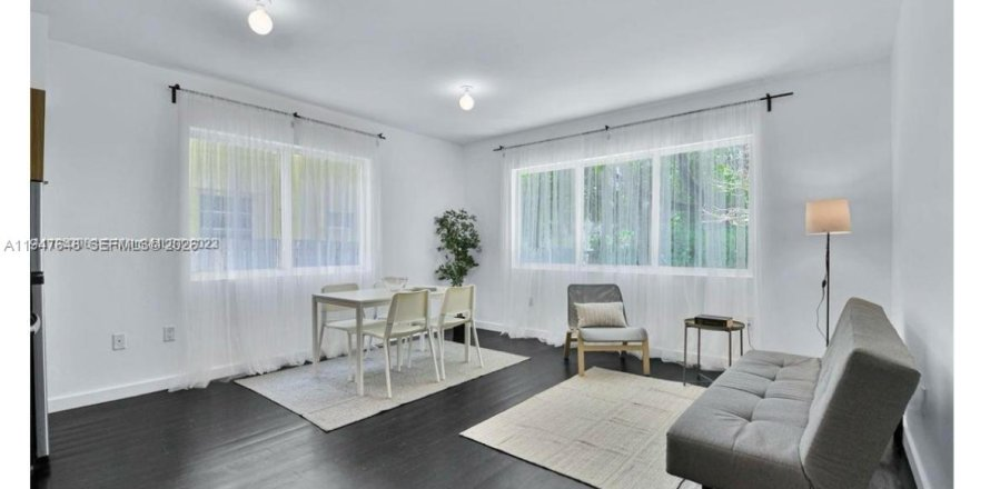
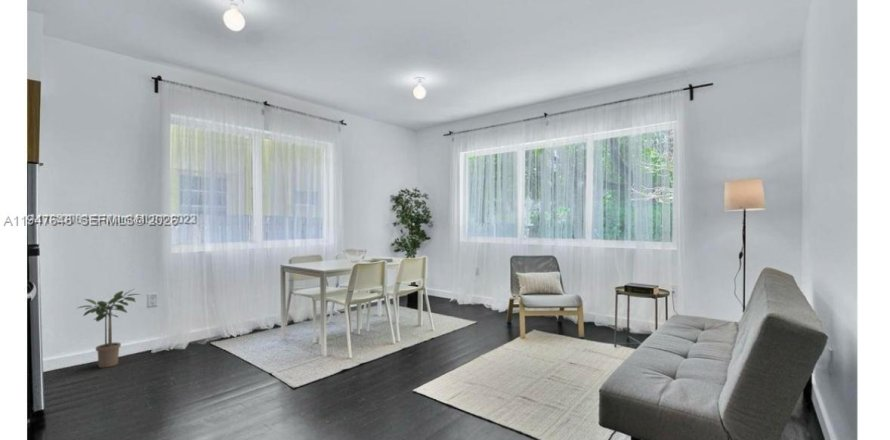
+ potted plant (109, 326)
